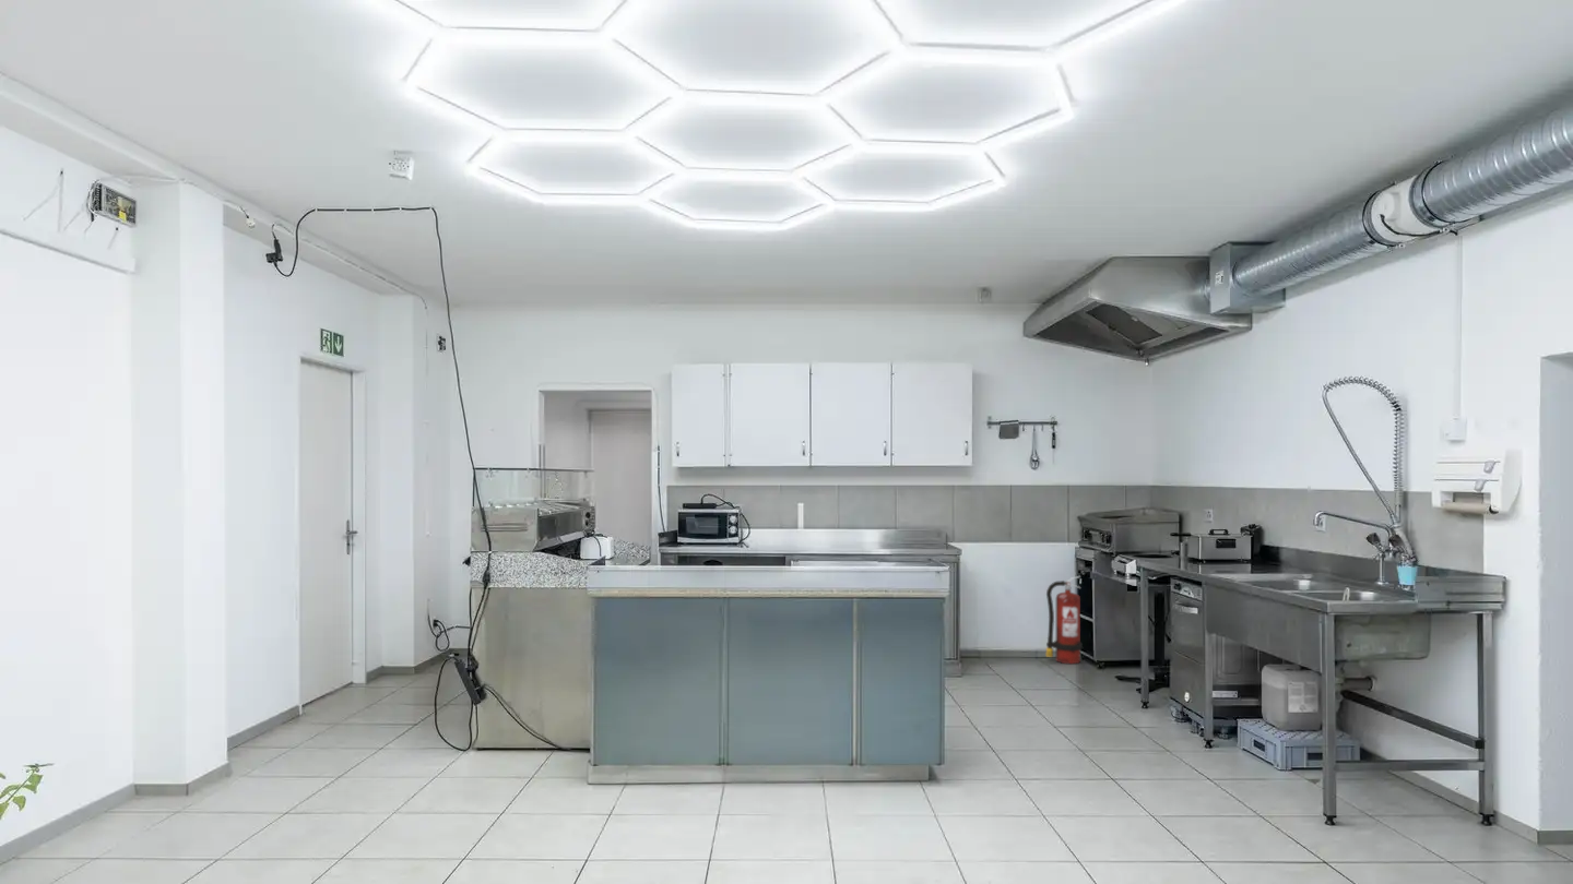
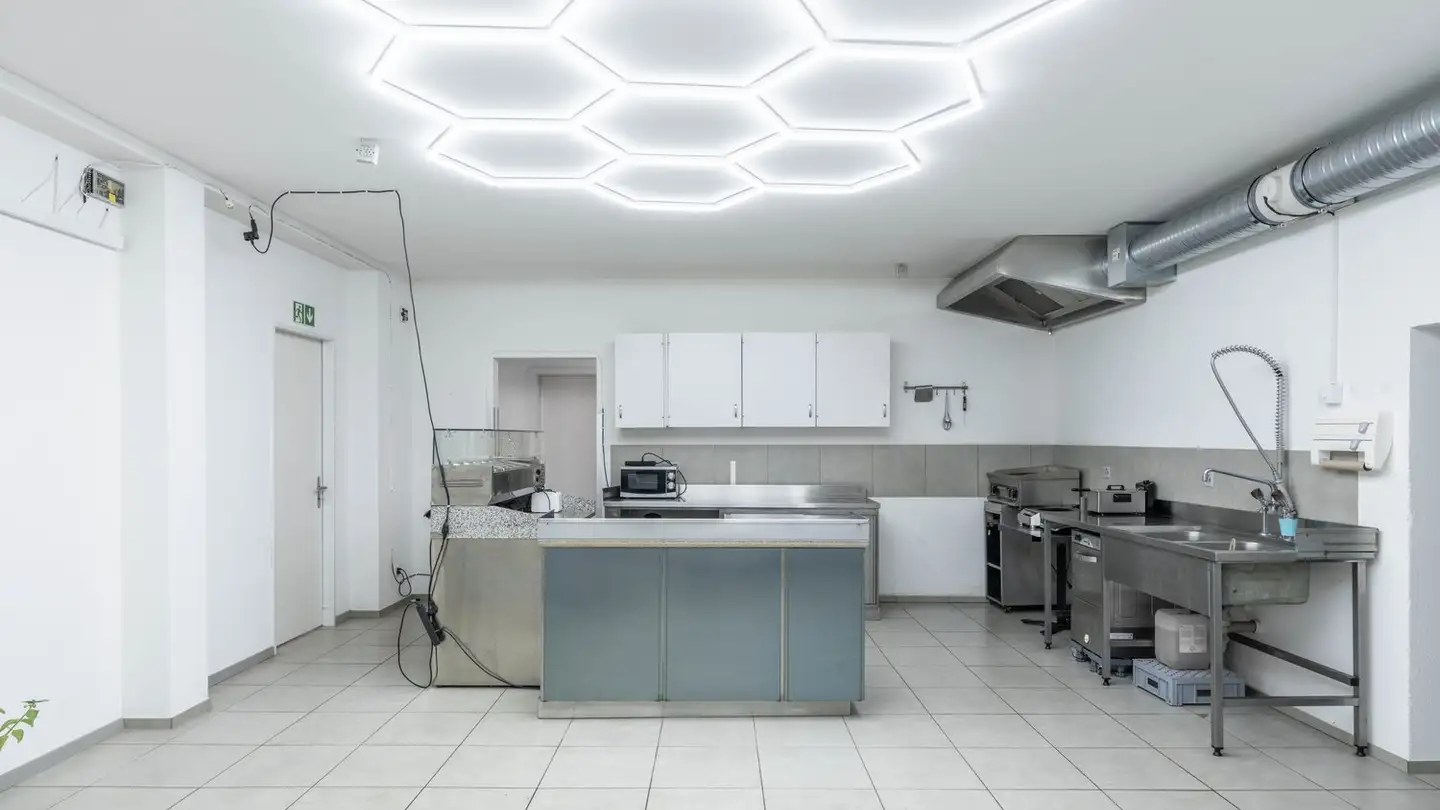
- fire extinguisher (1063, 618)
